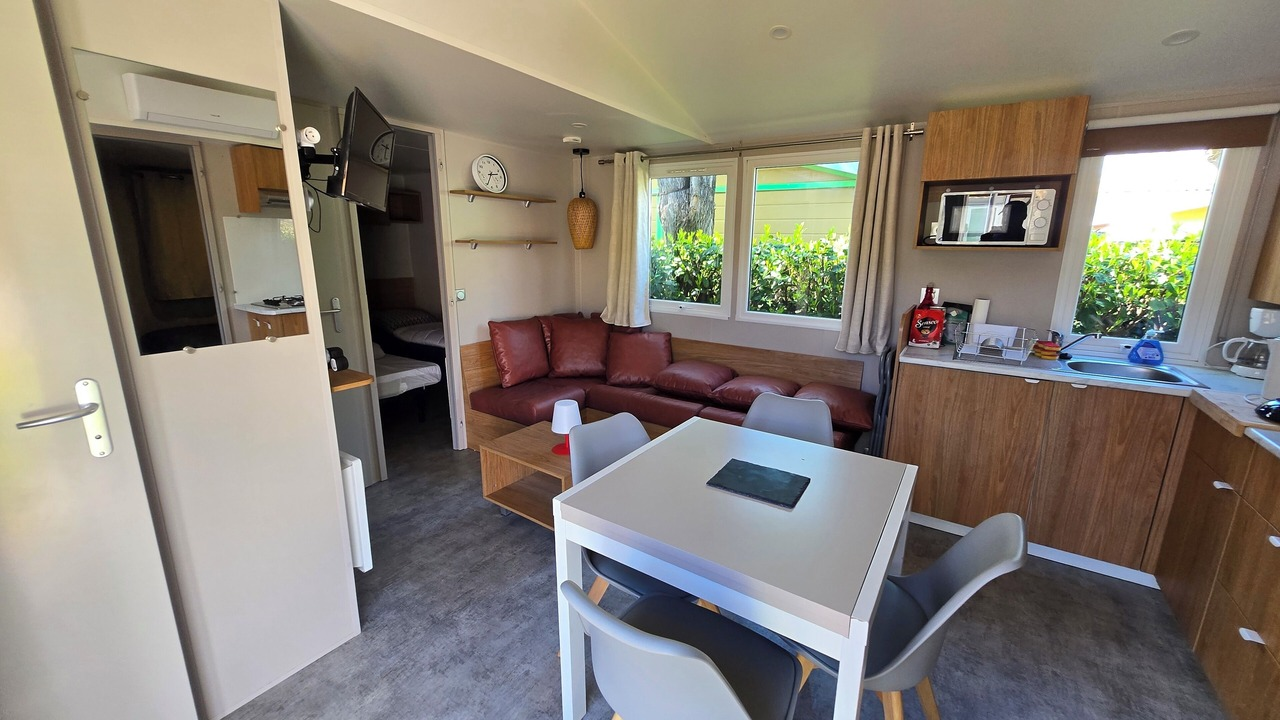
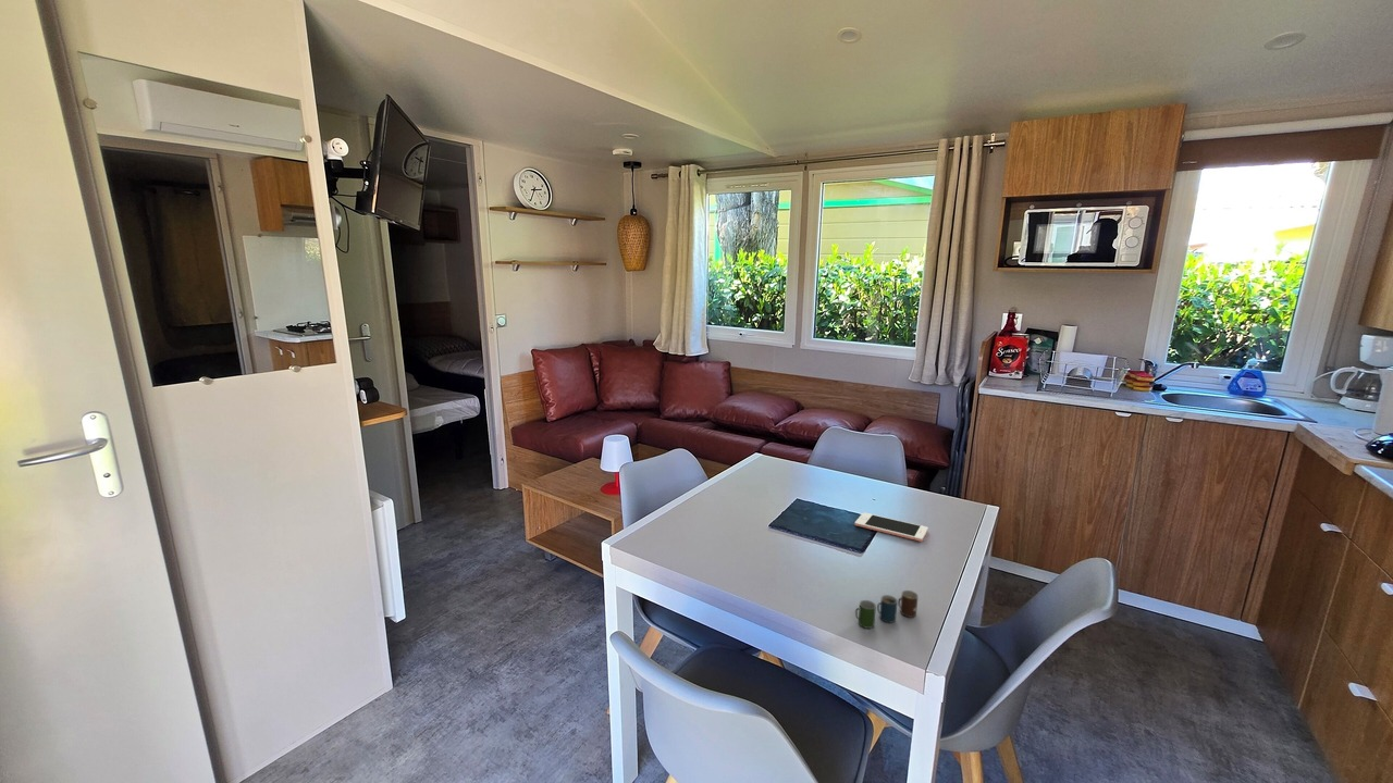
+ cell phone (890, 526)
+ cup (886, 602)
